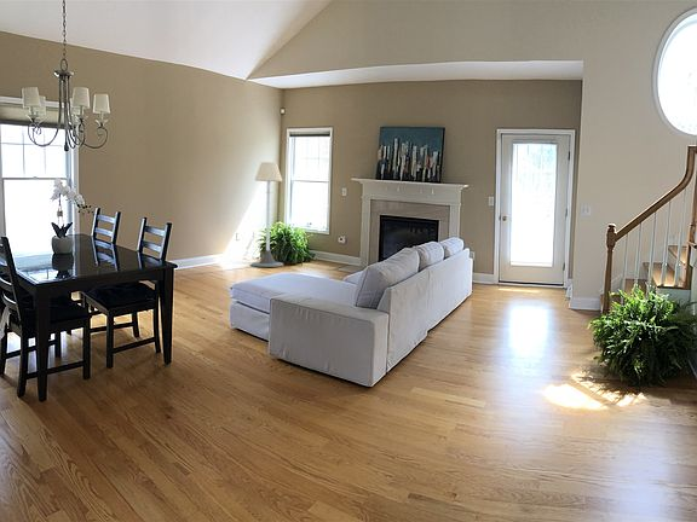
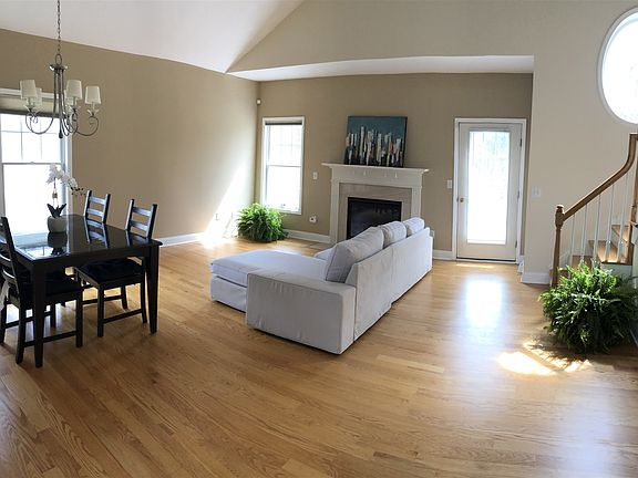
- floor lamp (267, 214)
